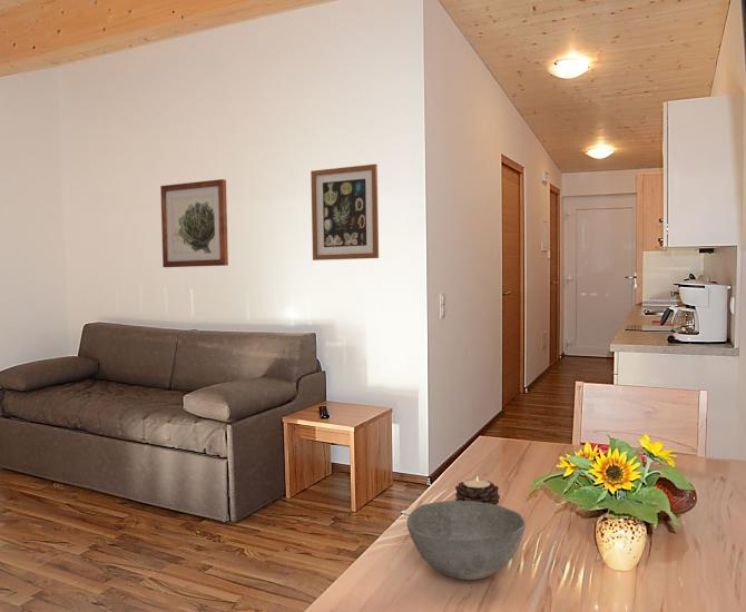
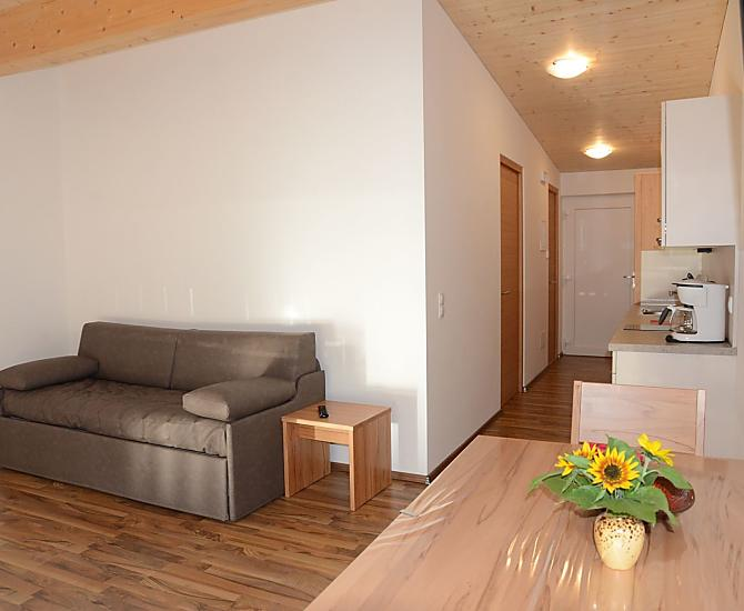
- bowl (465, 544)
- wall art (193, 225)
- wall art (344, 213)
- candle (477, 496)
